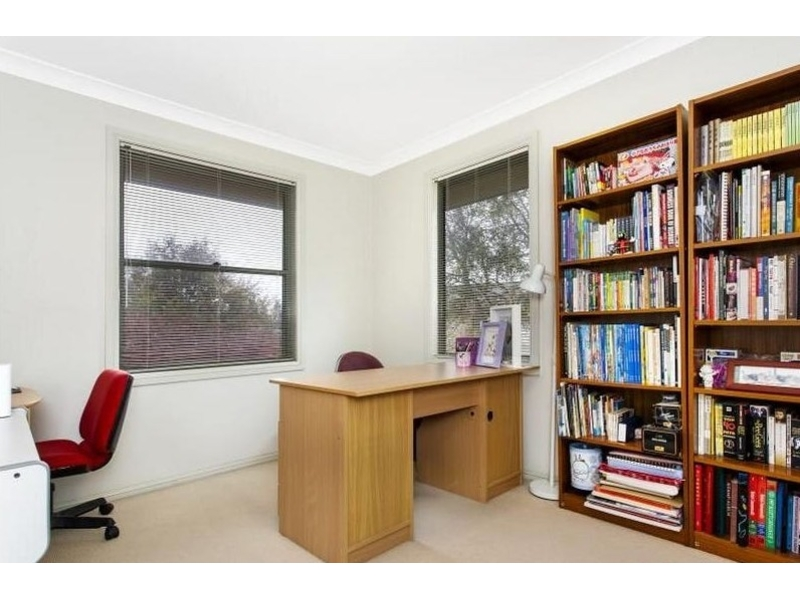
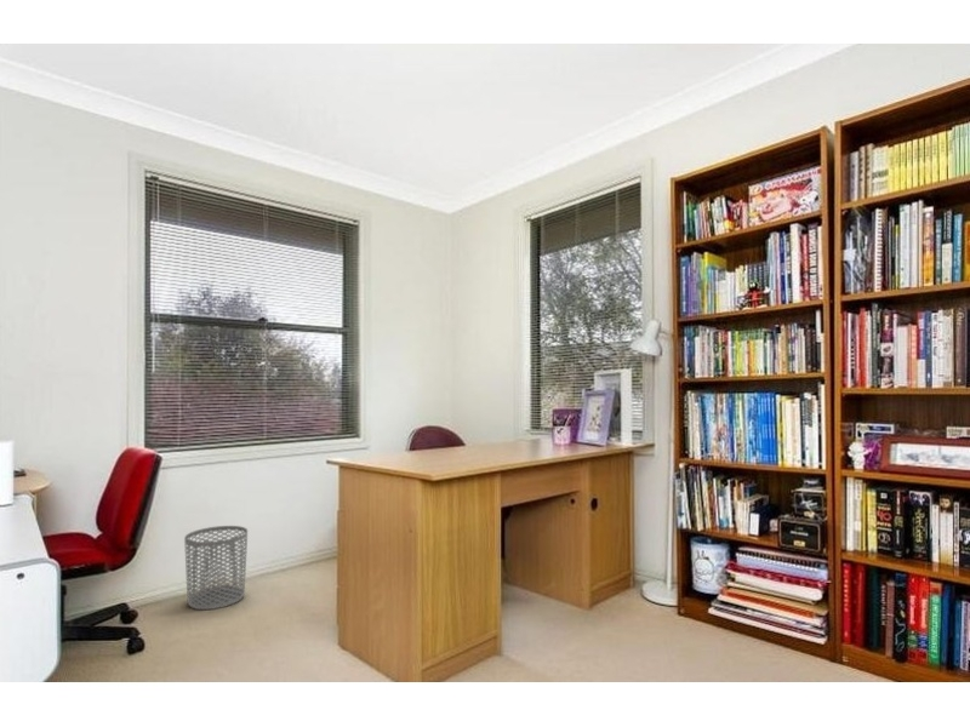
+ waste bin (216, 567)
